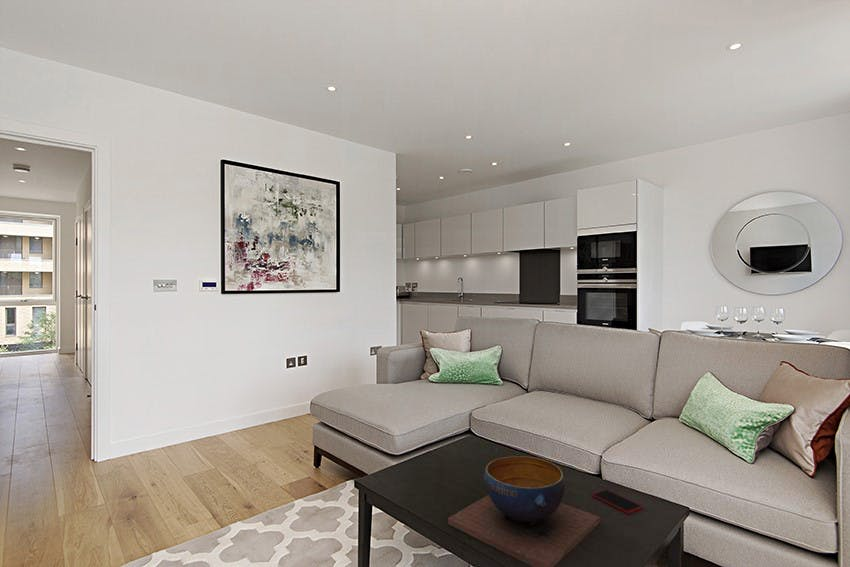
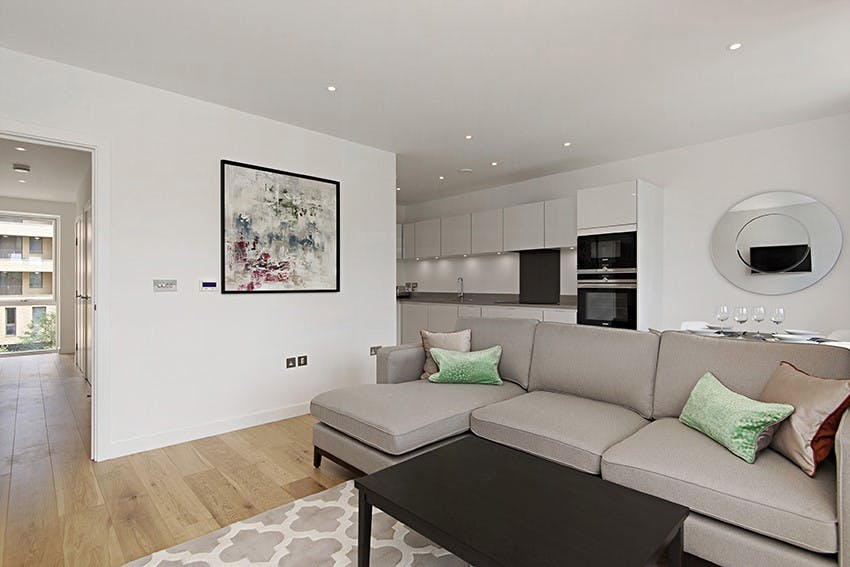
- smartphone (616, 500)
- decorative bowl (523, 496)
